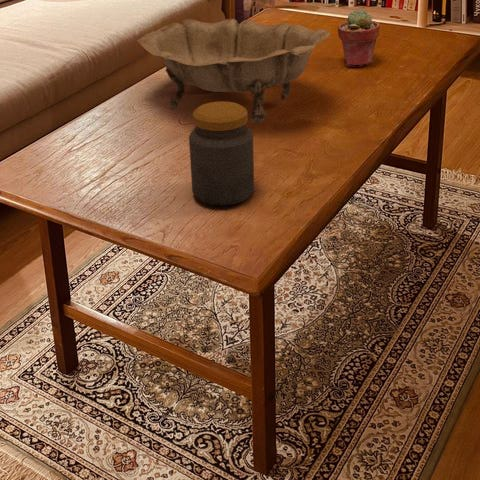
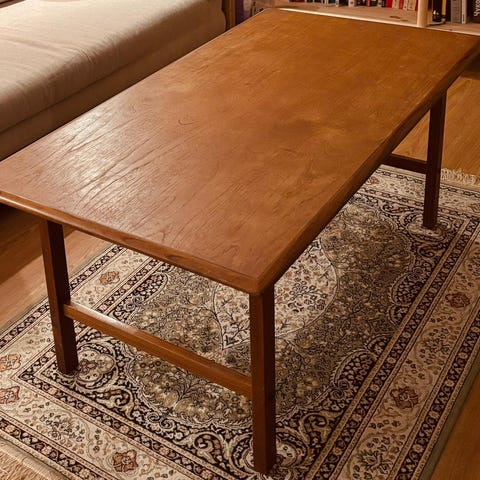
- potted succulent (358, 36)
- jar (221, 152)
- decorative bowl (232, 66)
